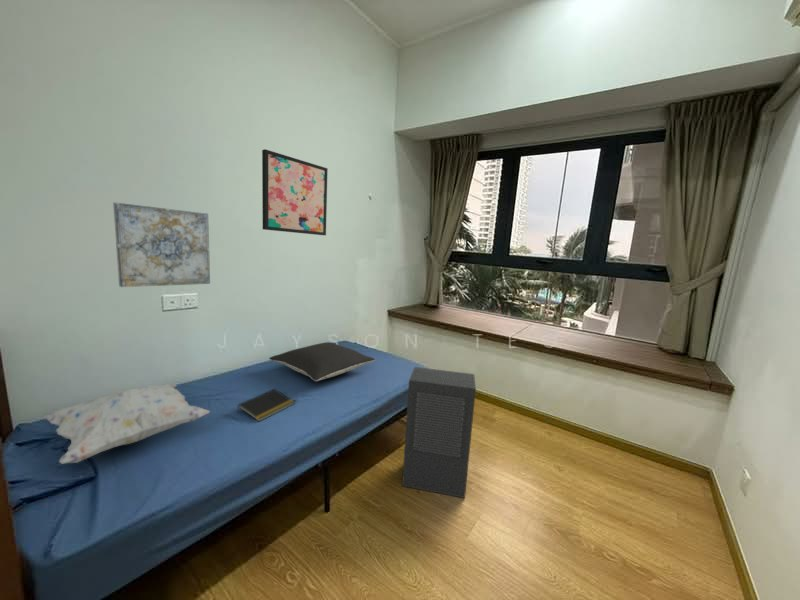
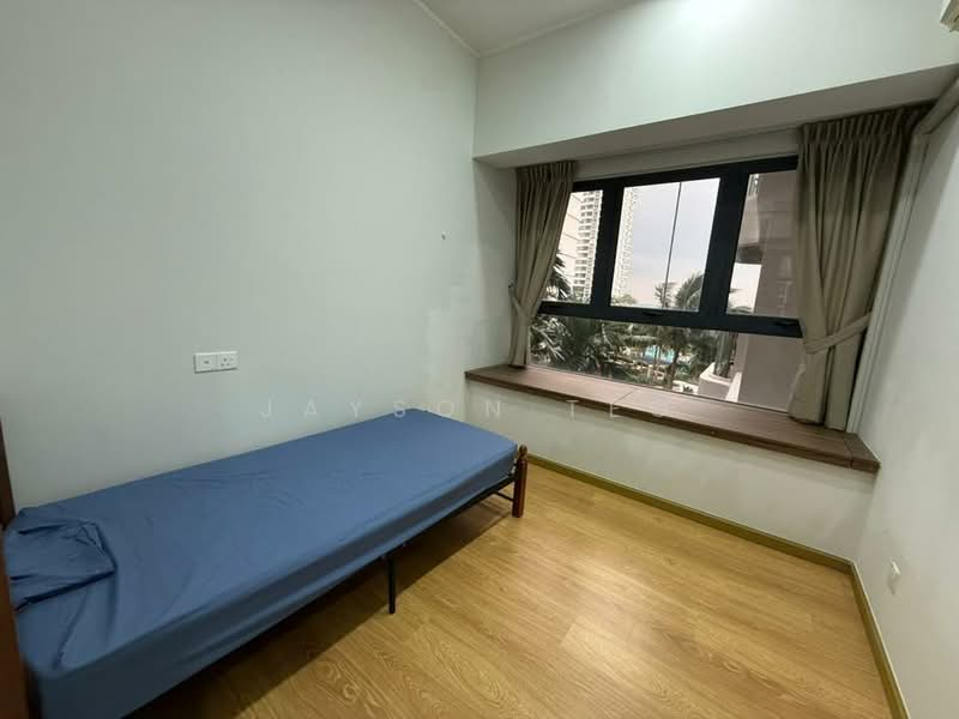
- decorative pillow (130, 414)
- air purifier (438, 429)
- notepad (267, 403)
- wall art (297, 196)
- pillow (323, 359)
- wall art (166, 247)
